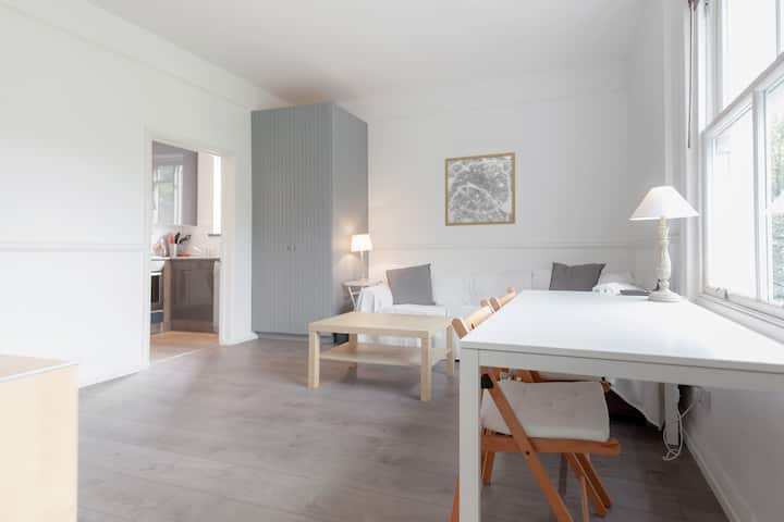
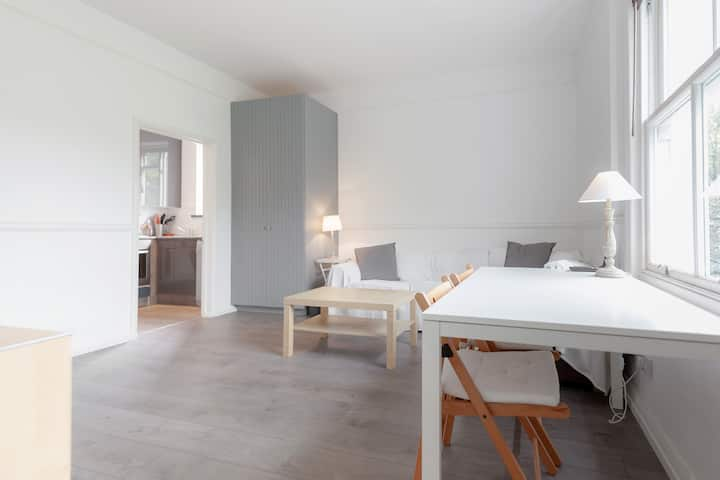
- wall art (479, 189)
